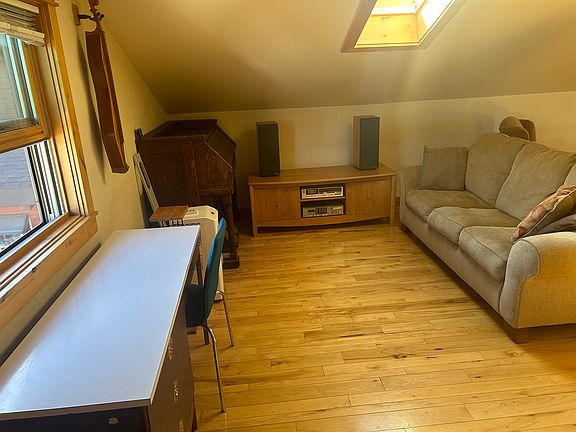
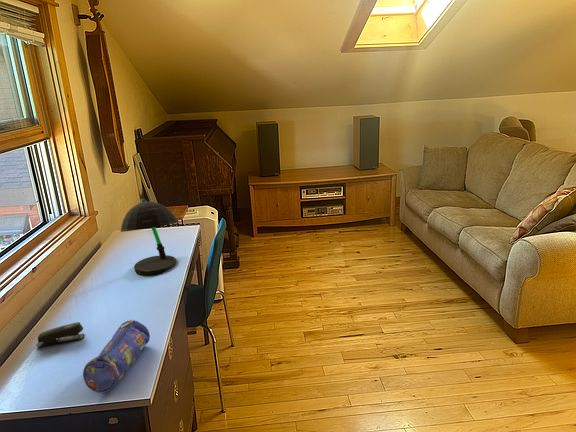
+ stapler (59, 333)
+ pencil case (119, 351)
+ desk lamp (154, 236)
